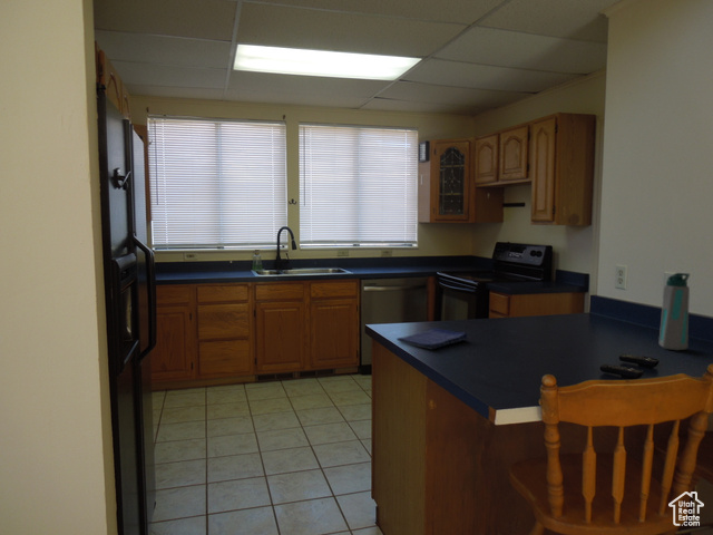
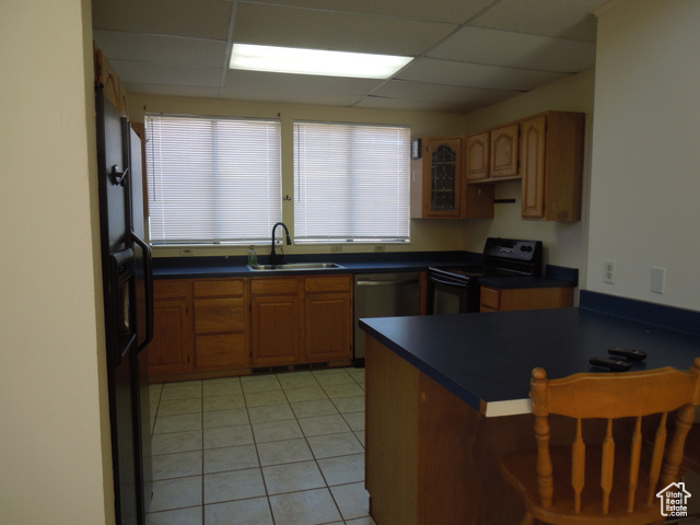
- water bottle (675, 311)
- dish towel (432, 337)
